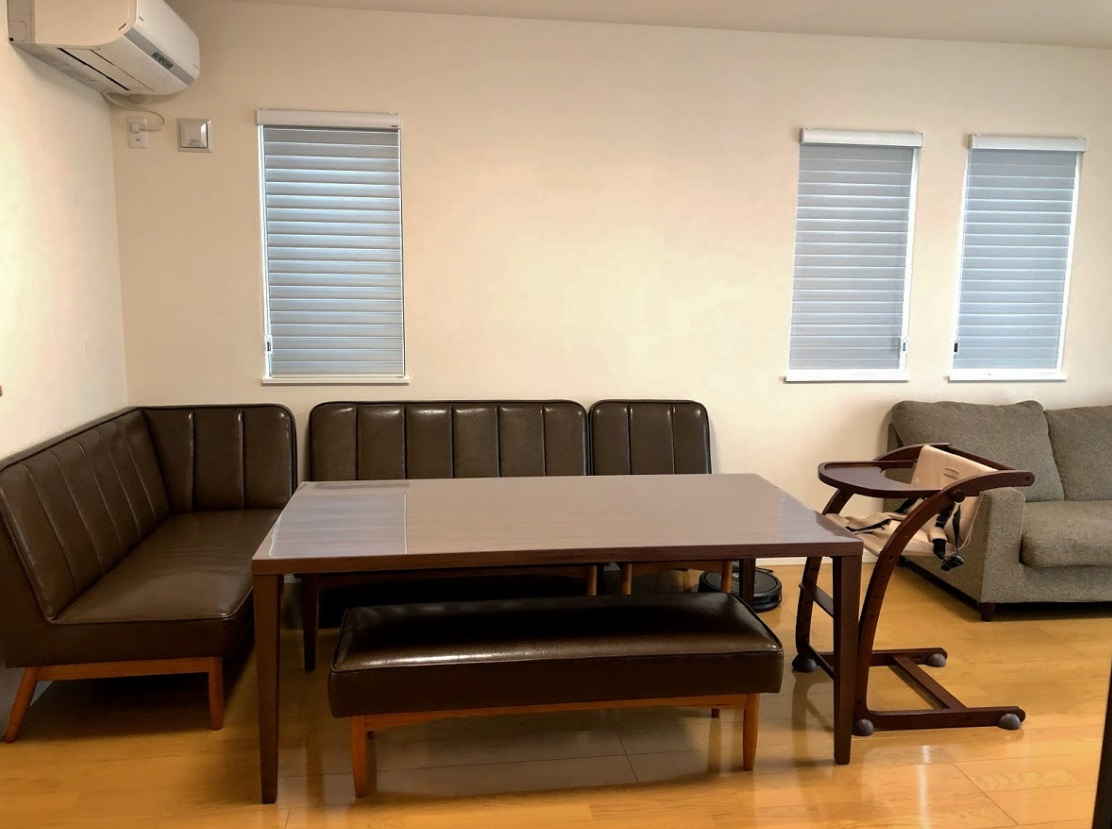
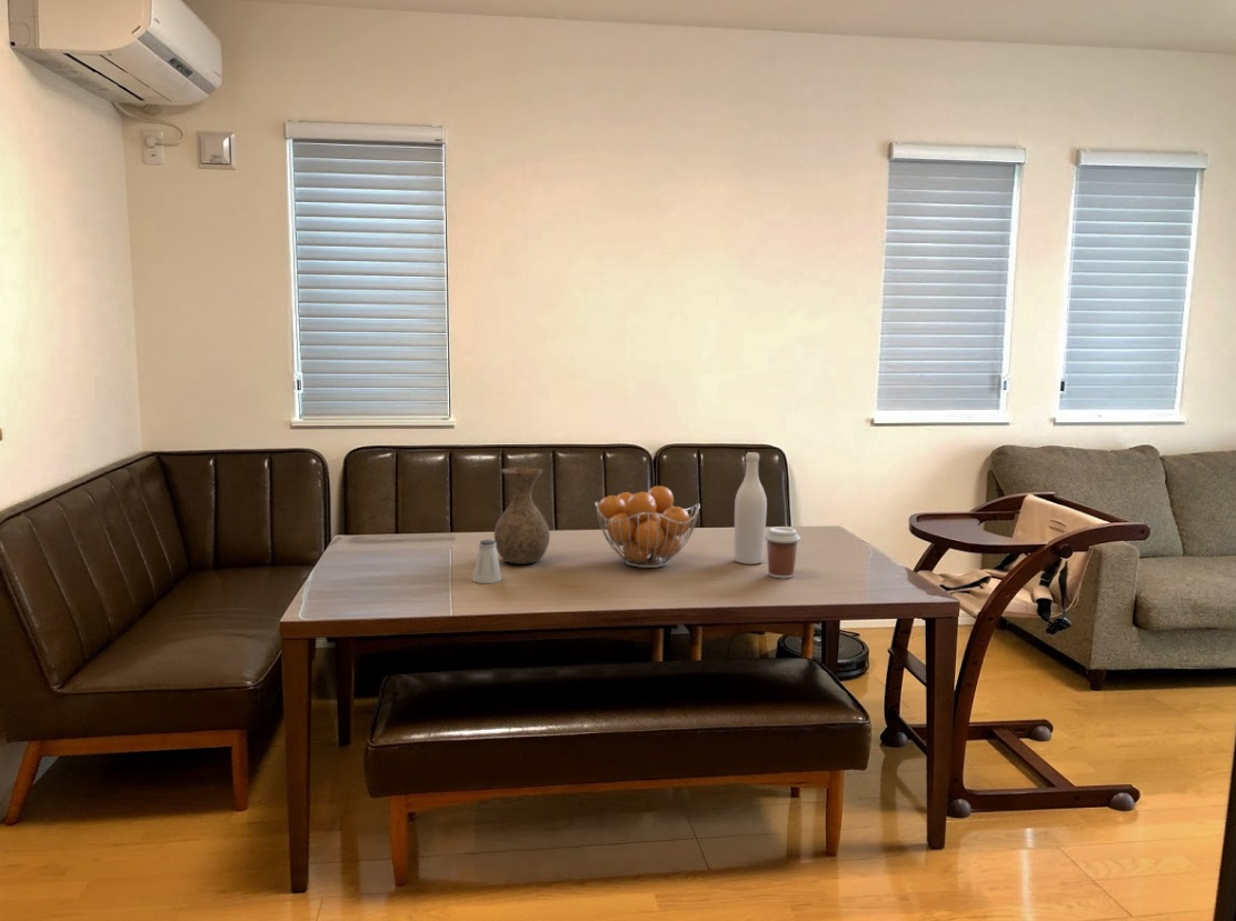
+ coffee cup (781, 552)
+ wine bottle (750, 507)
+ vase (521, 515)
+ saltshaker (487, 560)
+ fruit basket (647, 525)
